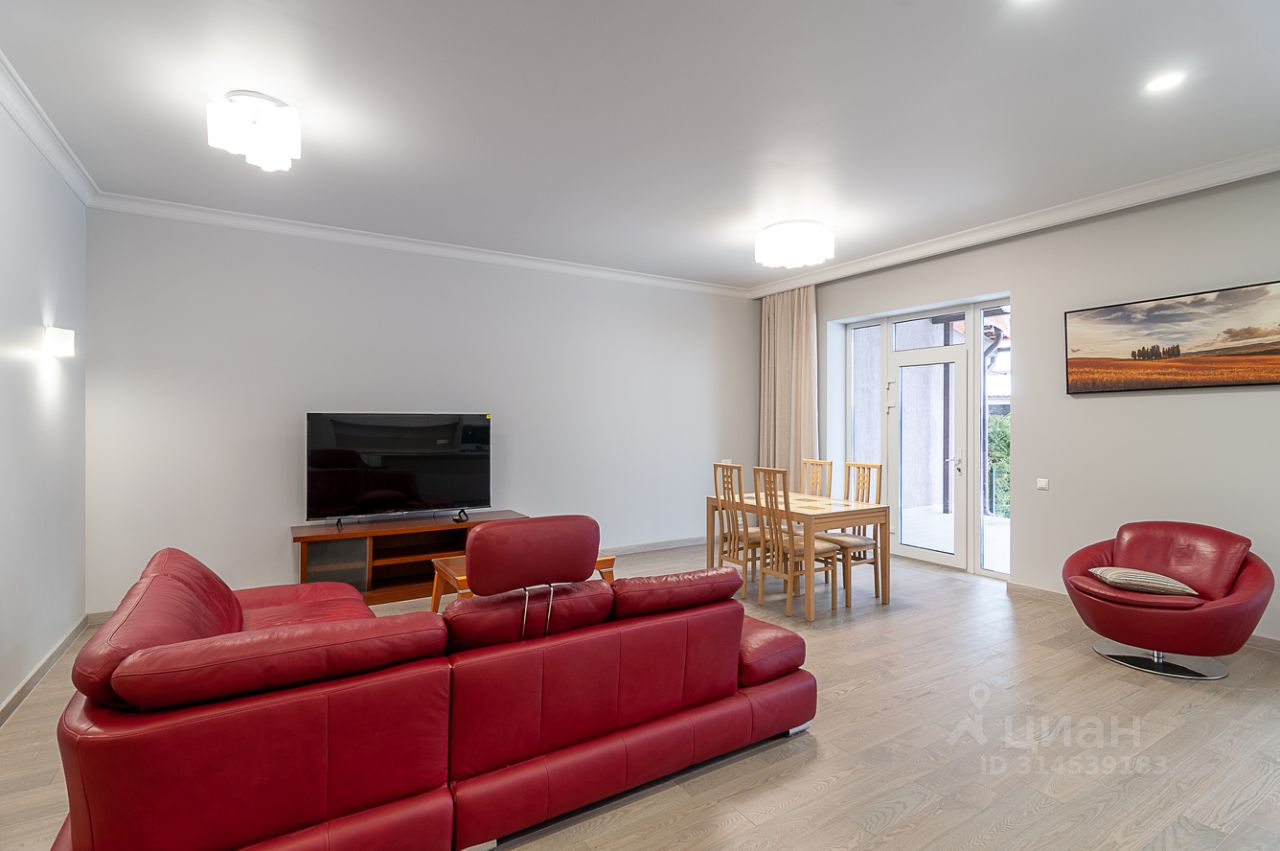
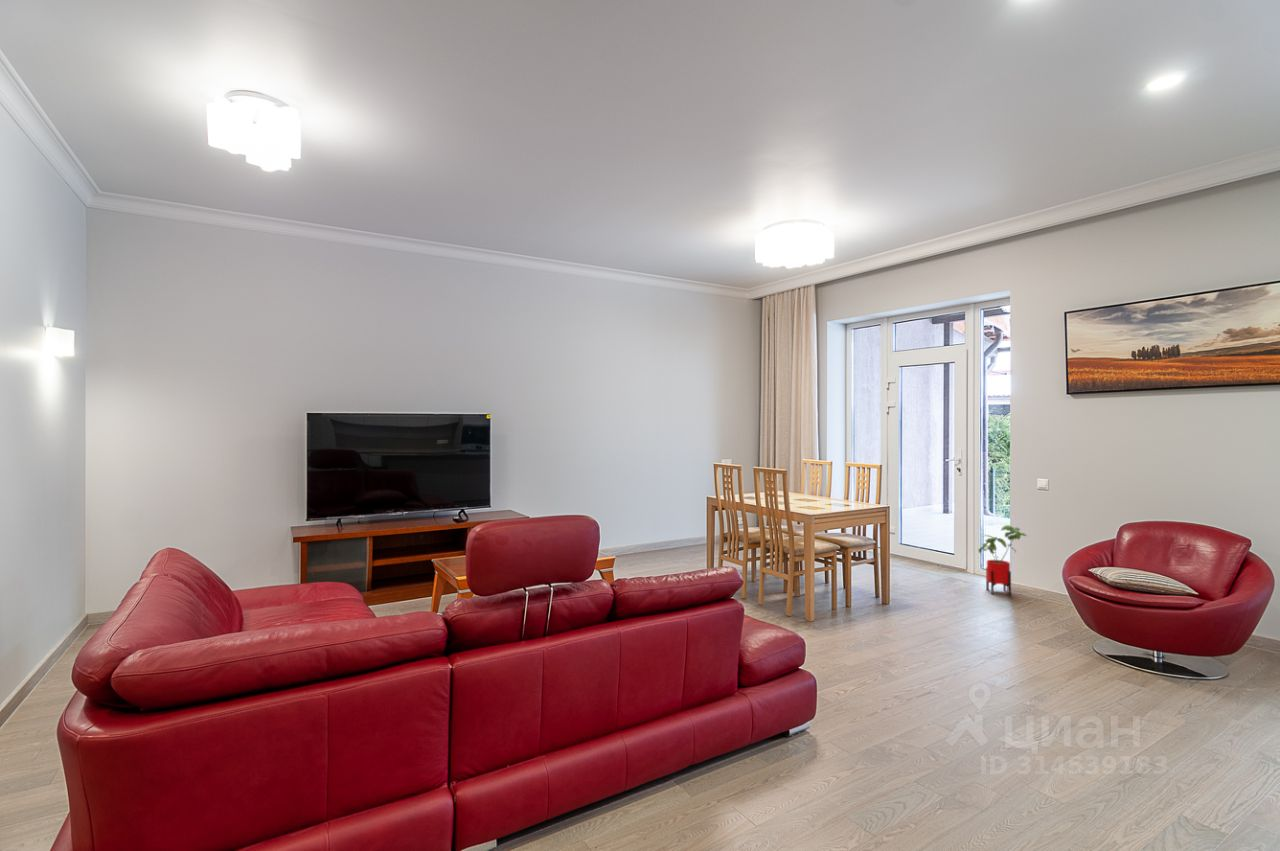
+ house plant (1001, 559)
